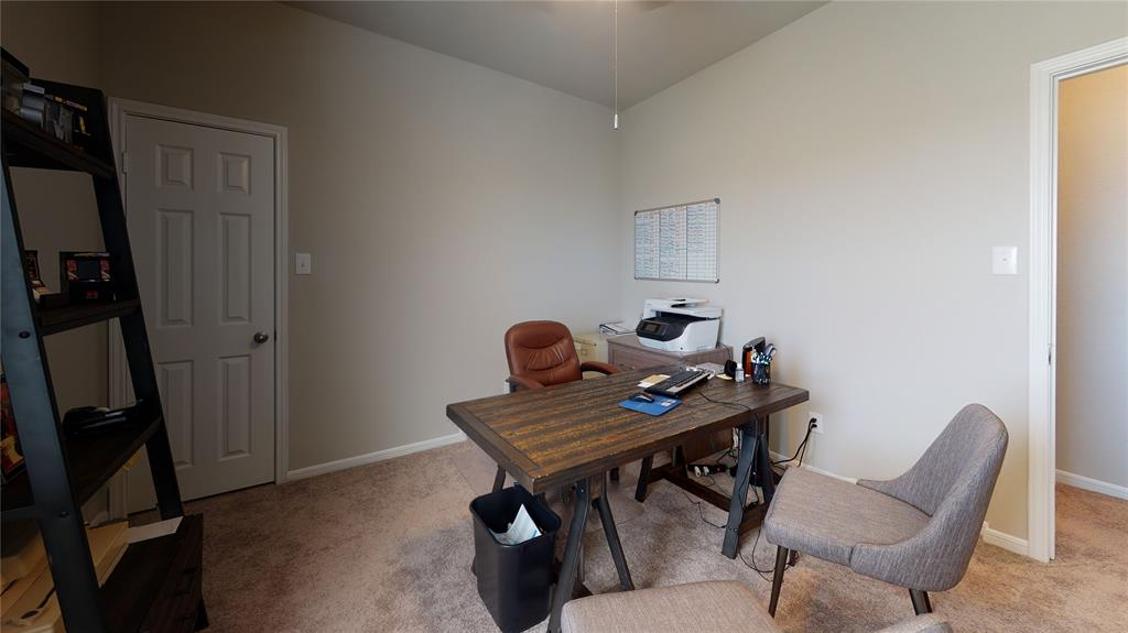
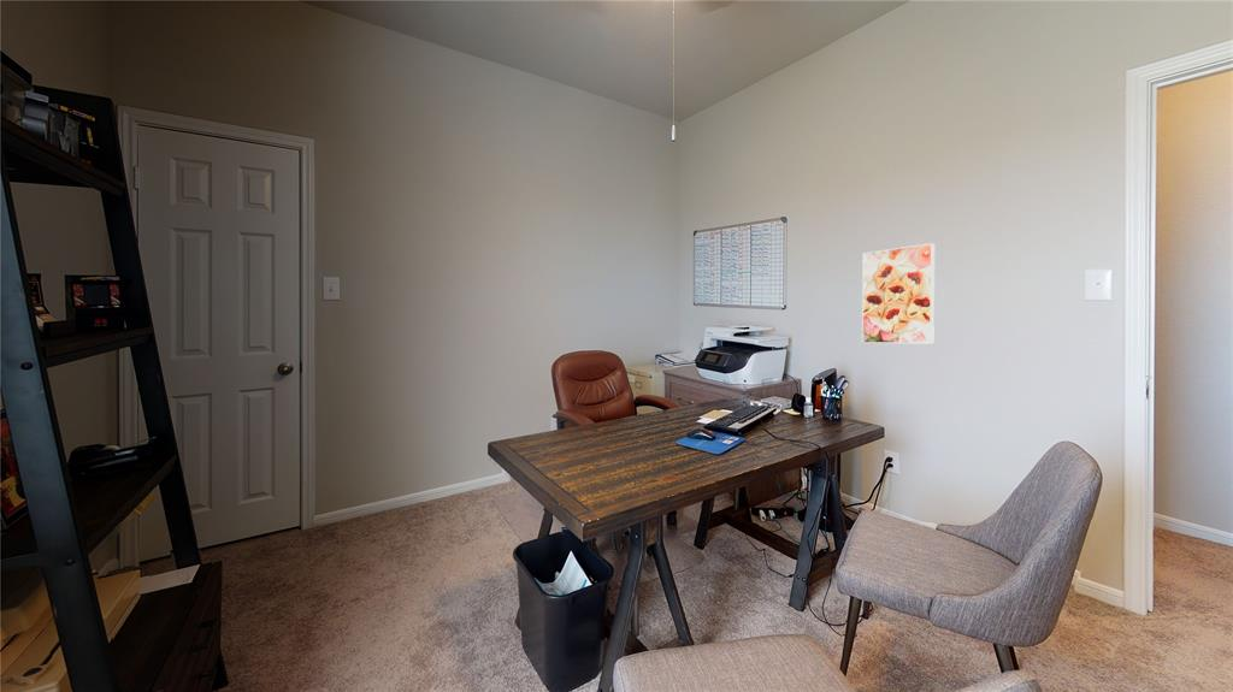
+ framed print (896, 296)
